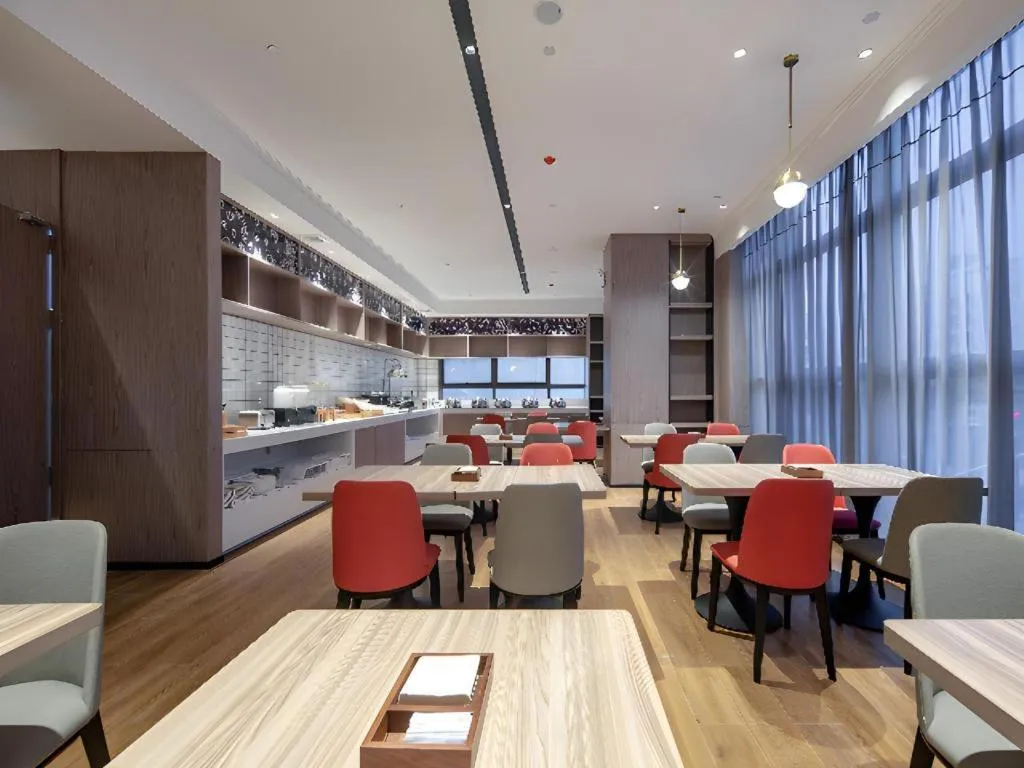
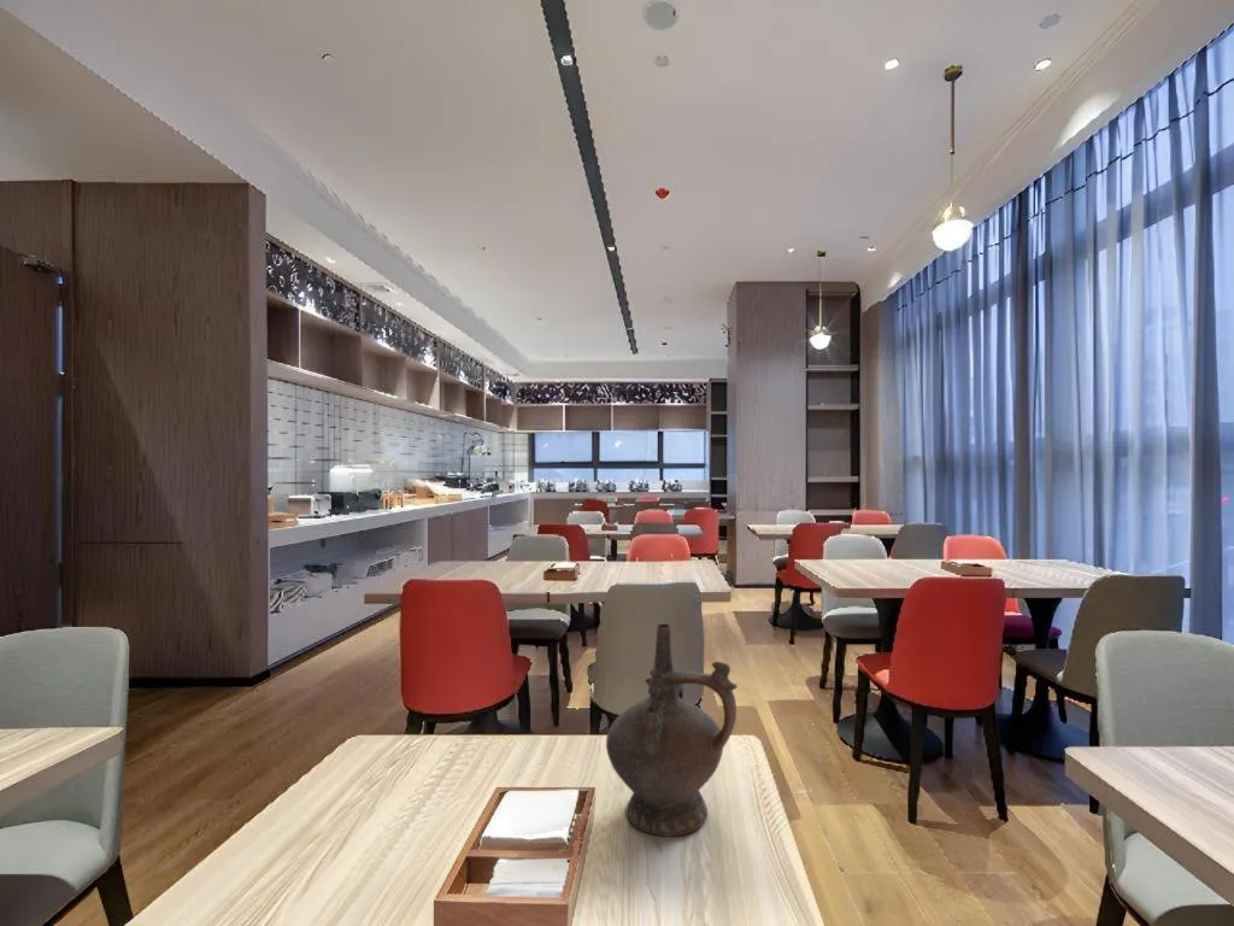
+ ceremonial vessel (671, 719)
